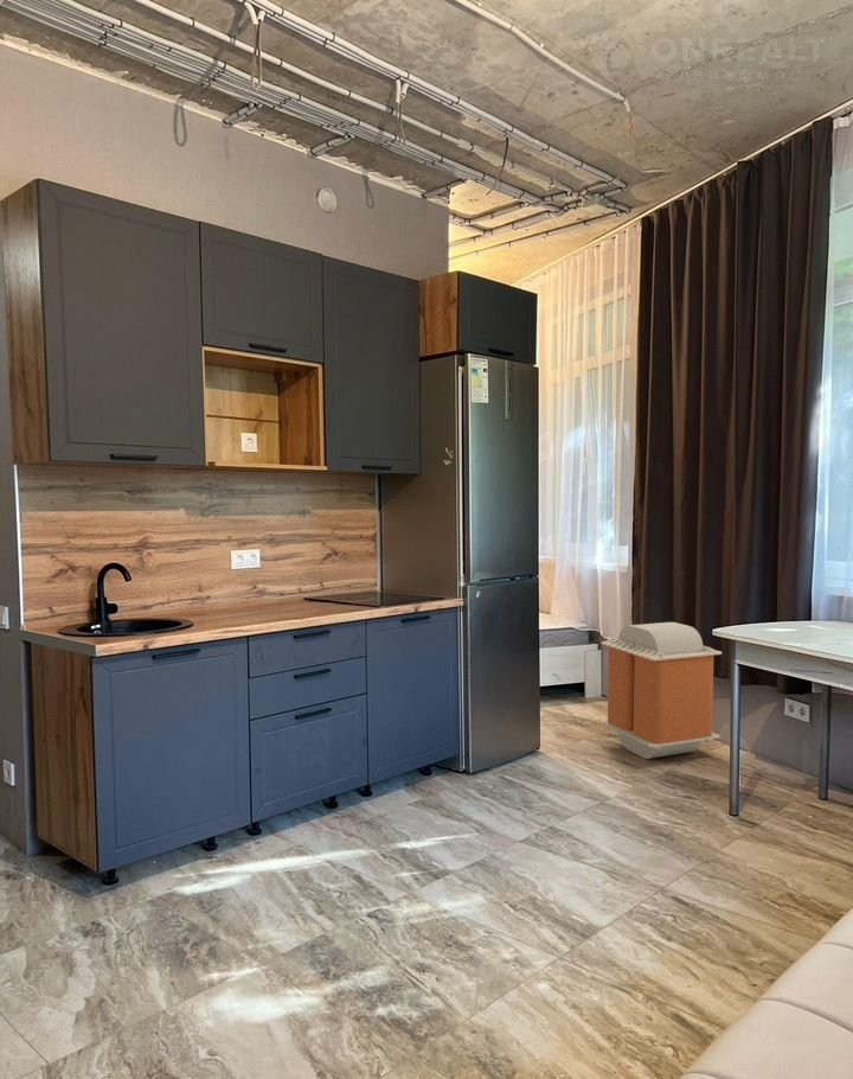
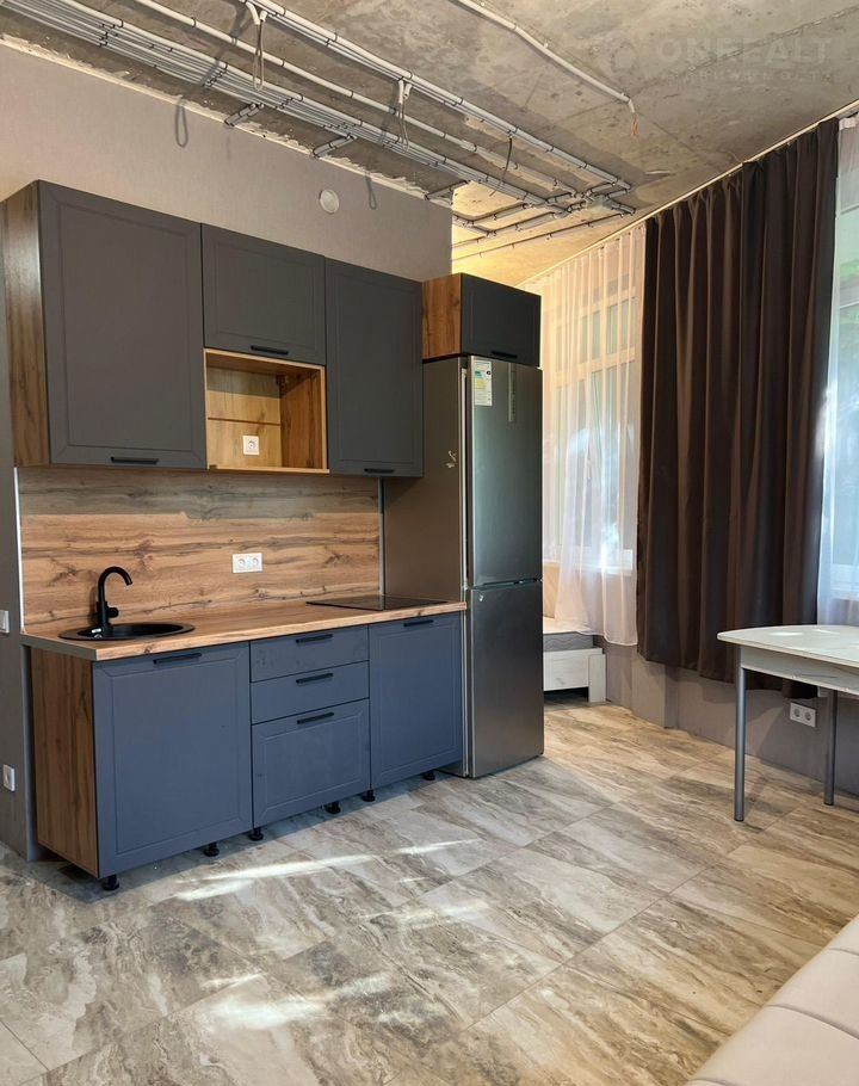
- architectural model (659, 688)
